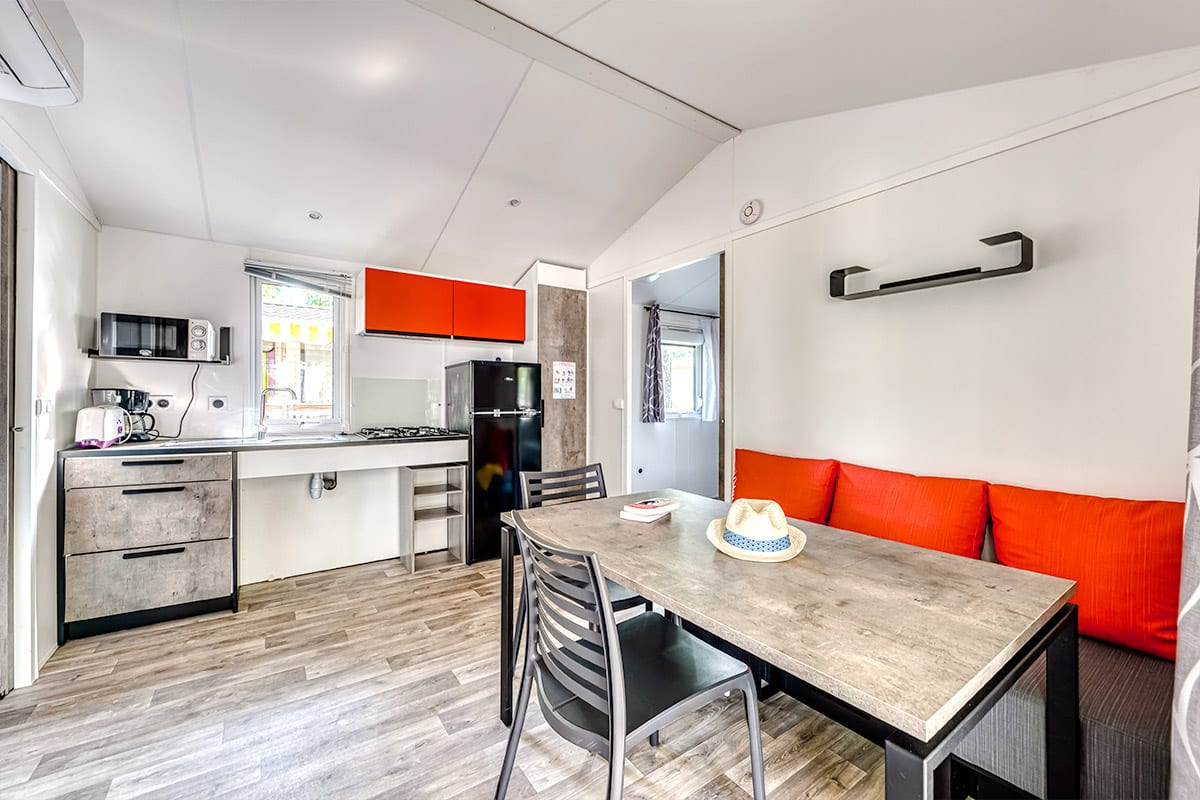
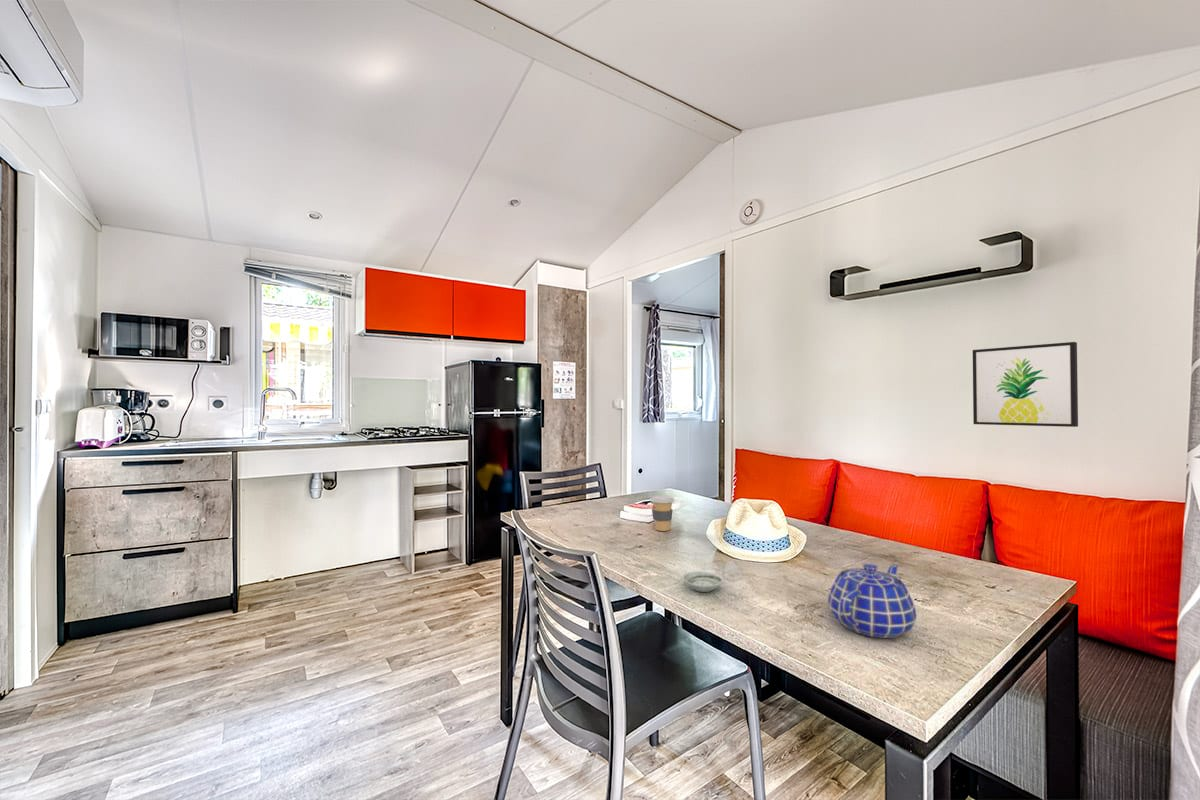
+ wall art (1022, 385)
+ teapot (872, 594)
+ coffee cup (662, 513)
+ saucer (702, 583)
